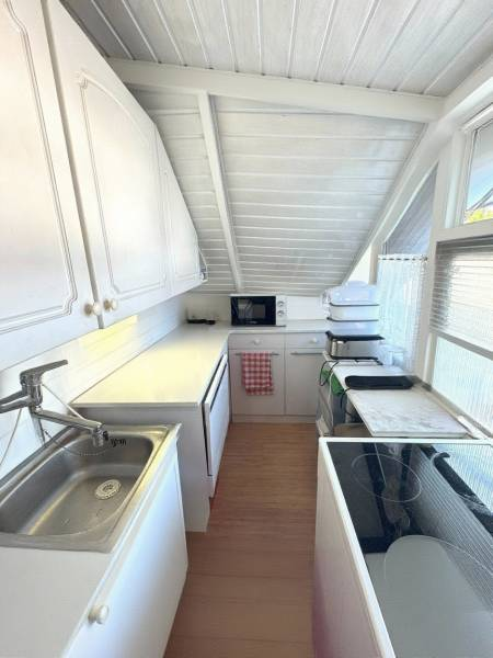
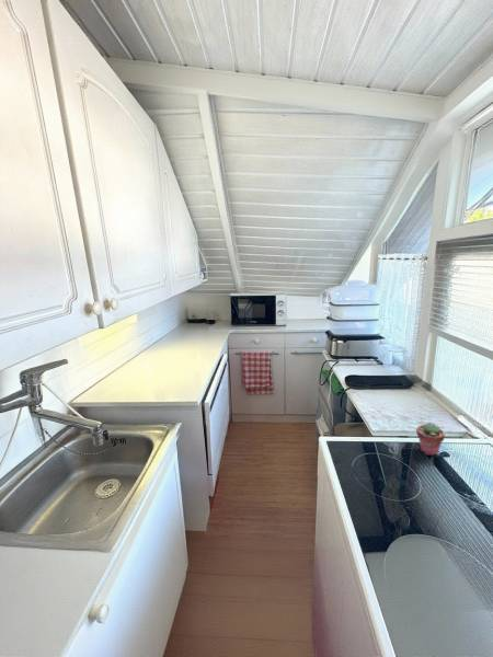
+ potted succulent (429, 436)
